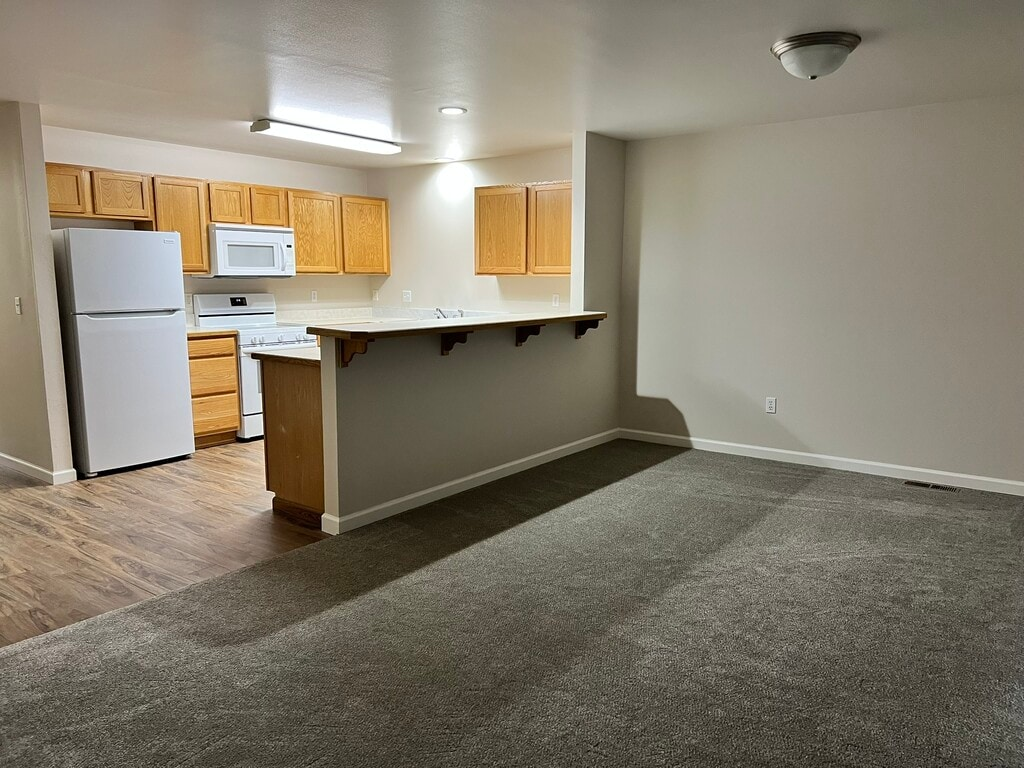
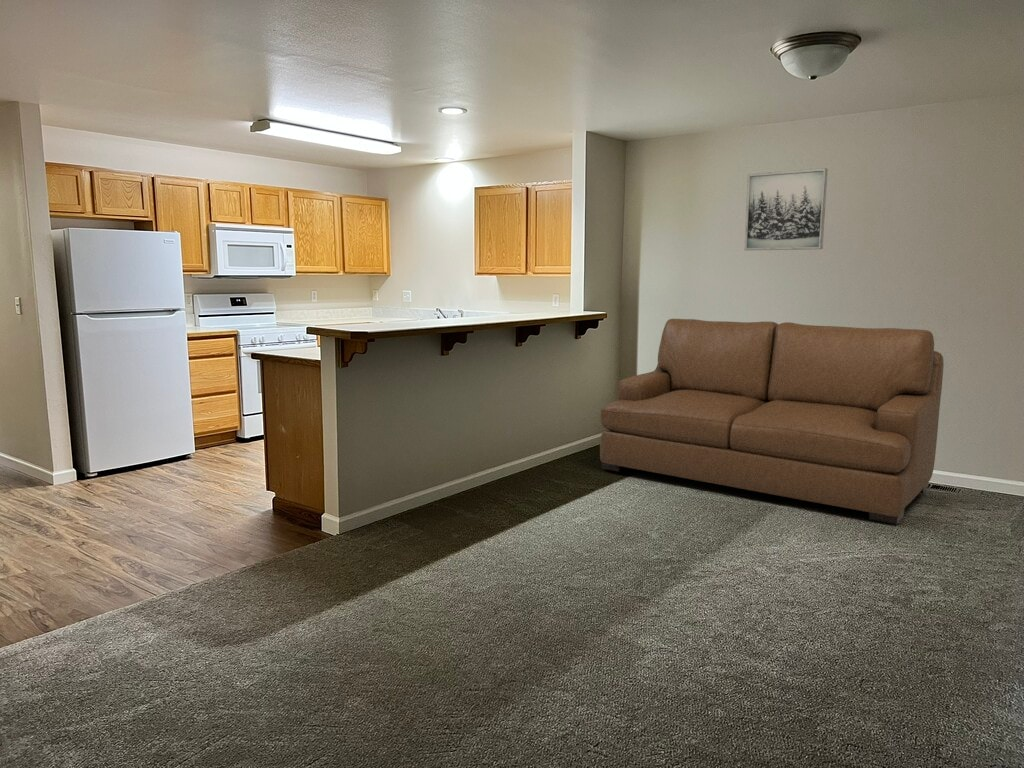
+ sofa (760, 403)
+ wall art (784, 210)
